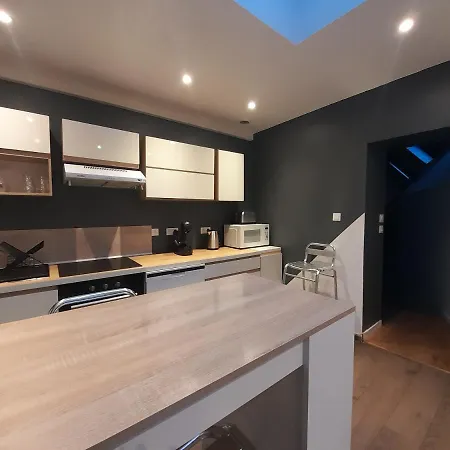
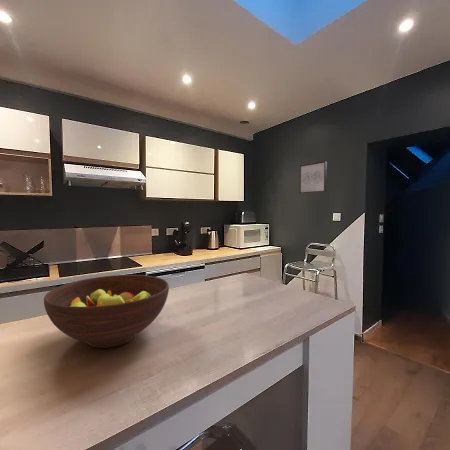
+ fruit bowl (111, 313)
+ wall art (312, 178)
